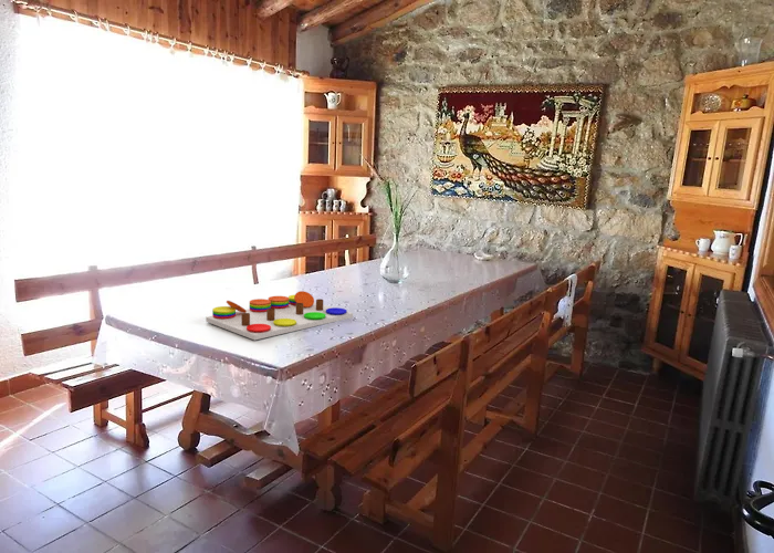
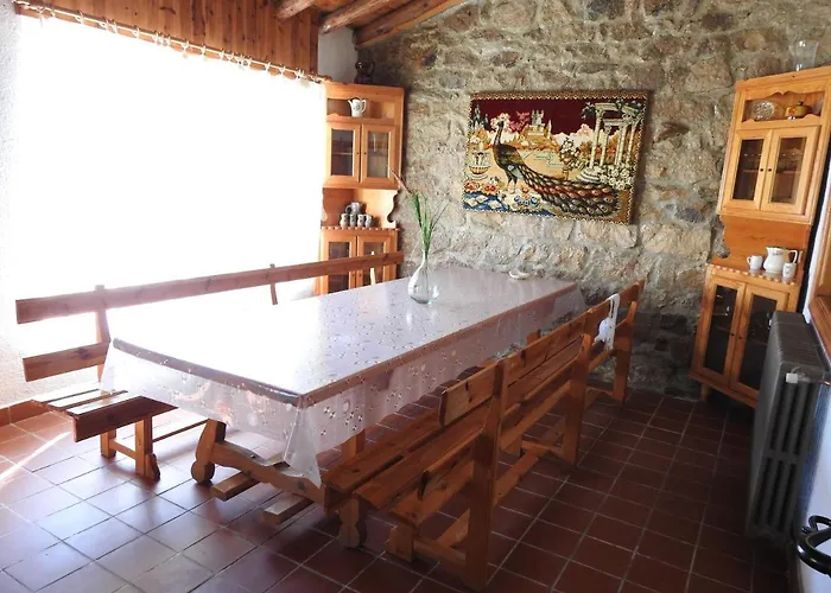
- board game (281, 310)
